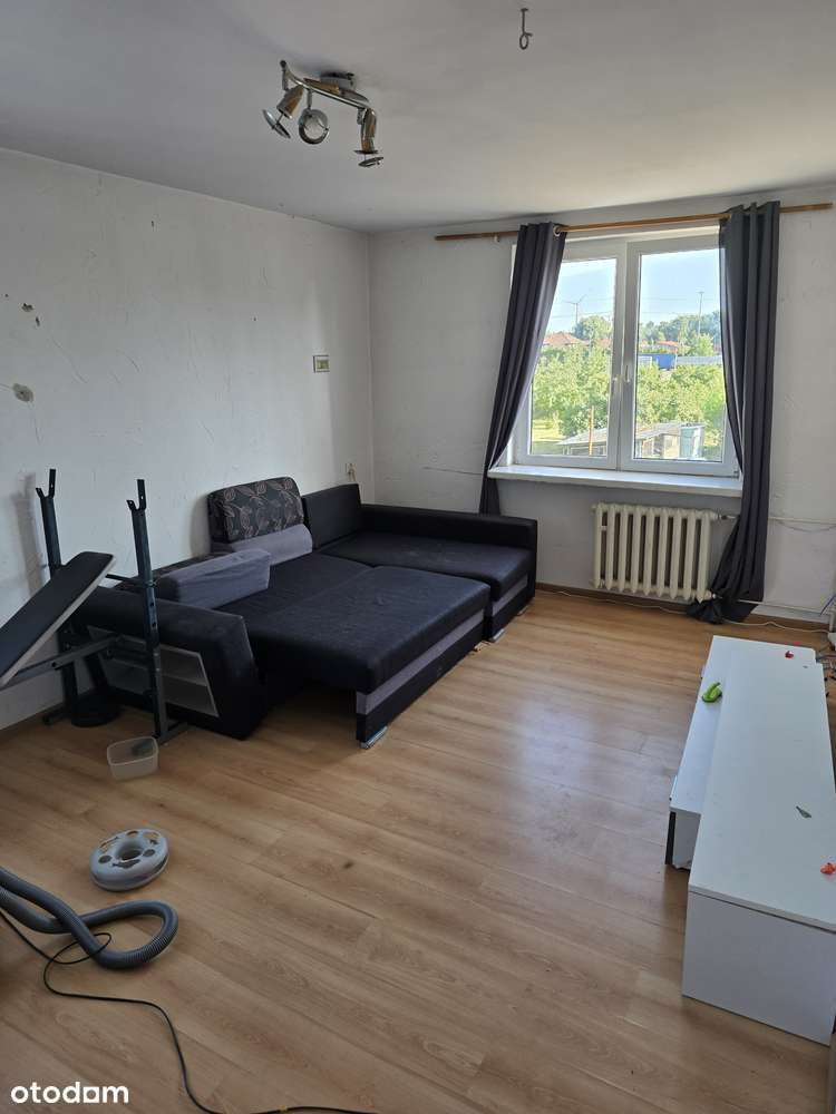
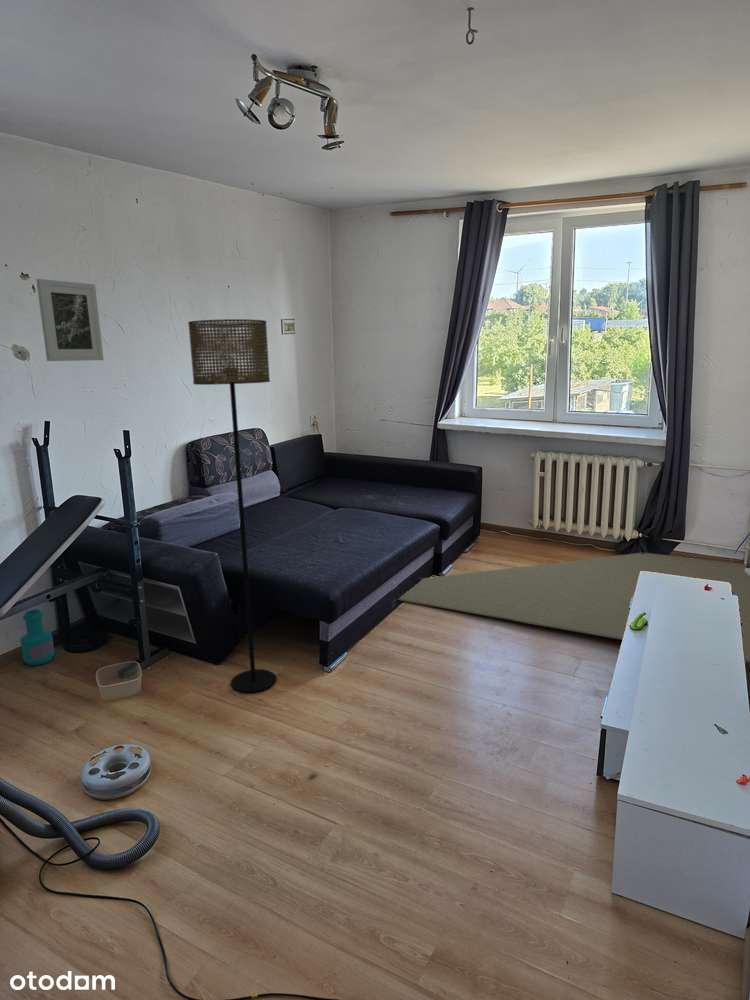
+ bottle (36, 636)
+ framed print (71, 321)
+ floor lamp (241, 512)
+ rug (563, 578)
